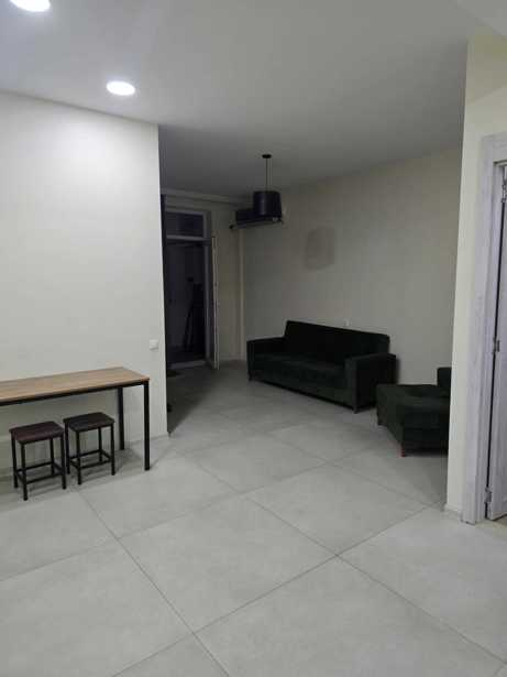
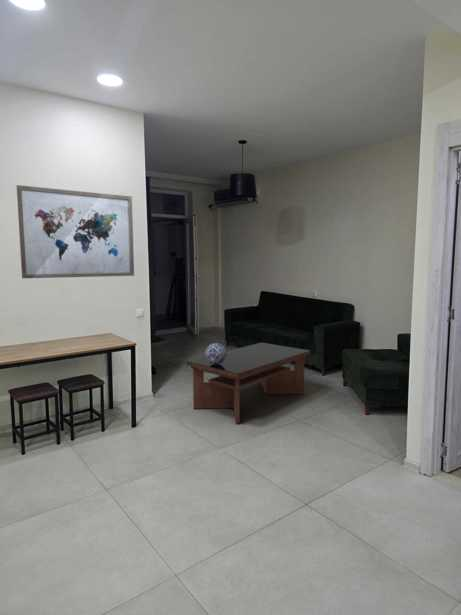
+ wall art (80, 234)
+ coffee table (251, 378)
+ decorative sphere (215, 353)
